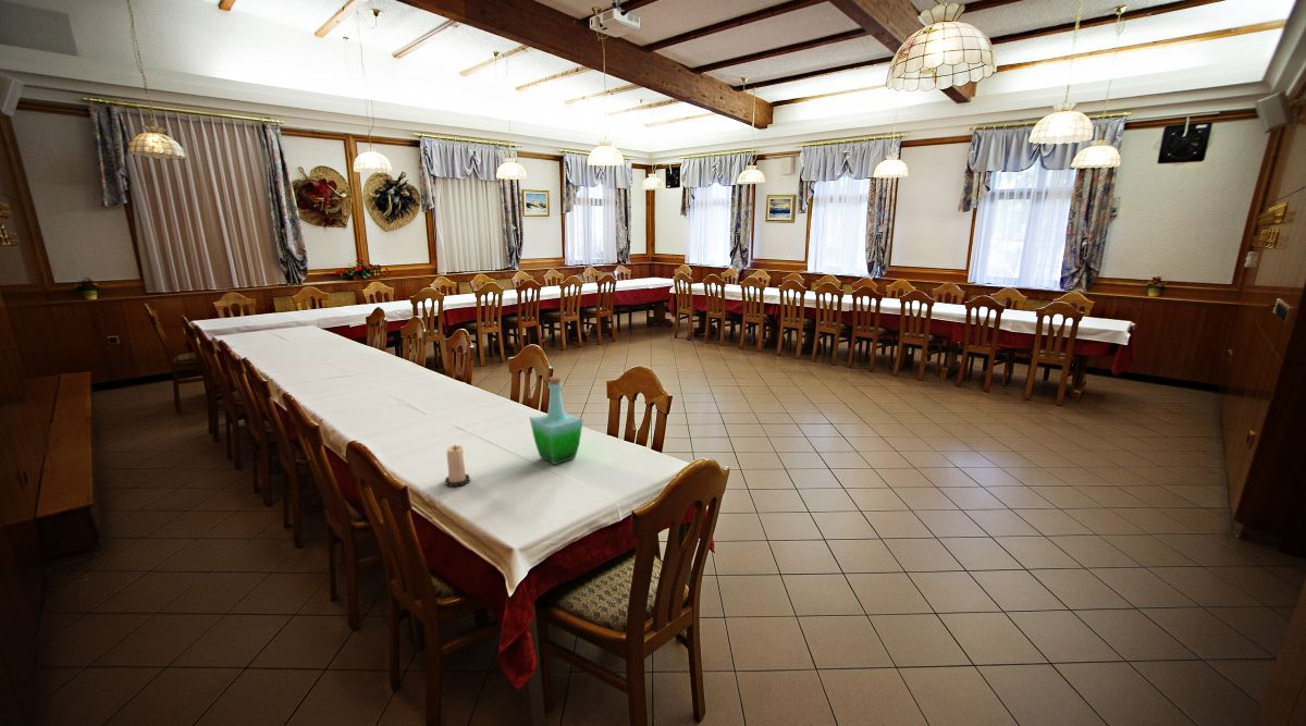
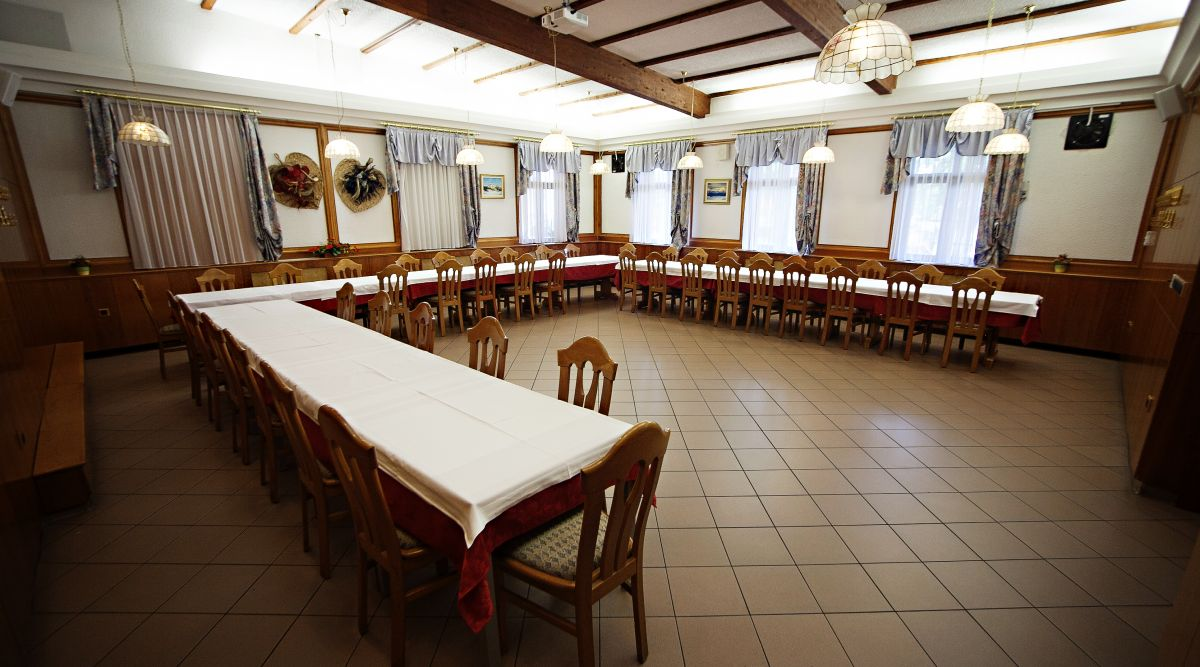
- candle (456, 463)
- bottle (556, 418)
